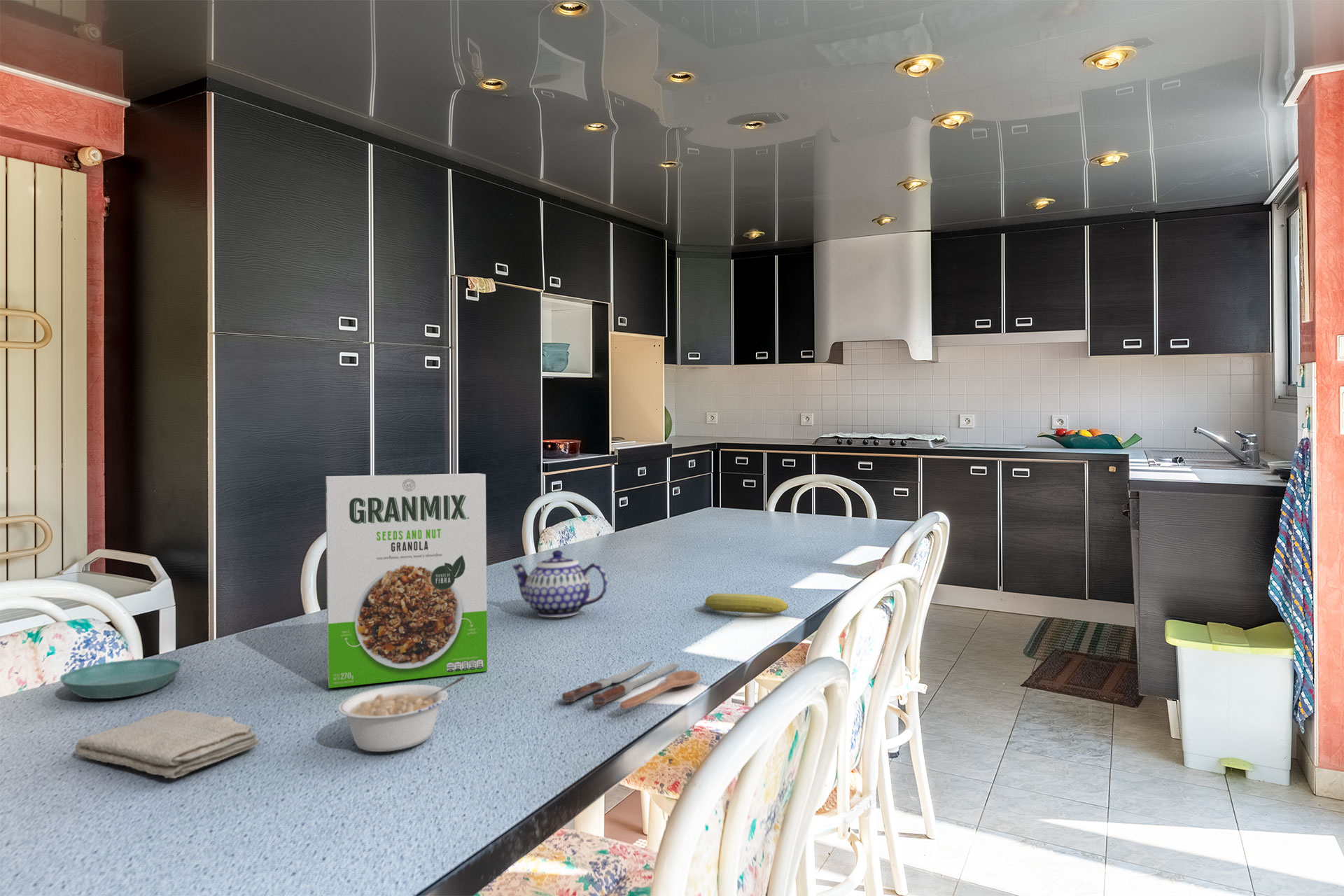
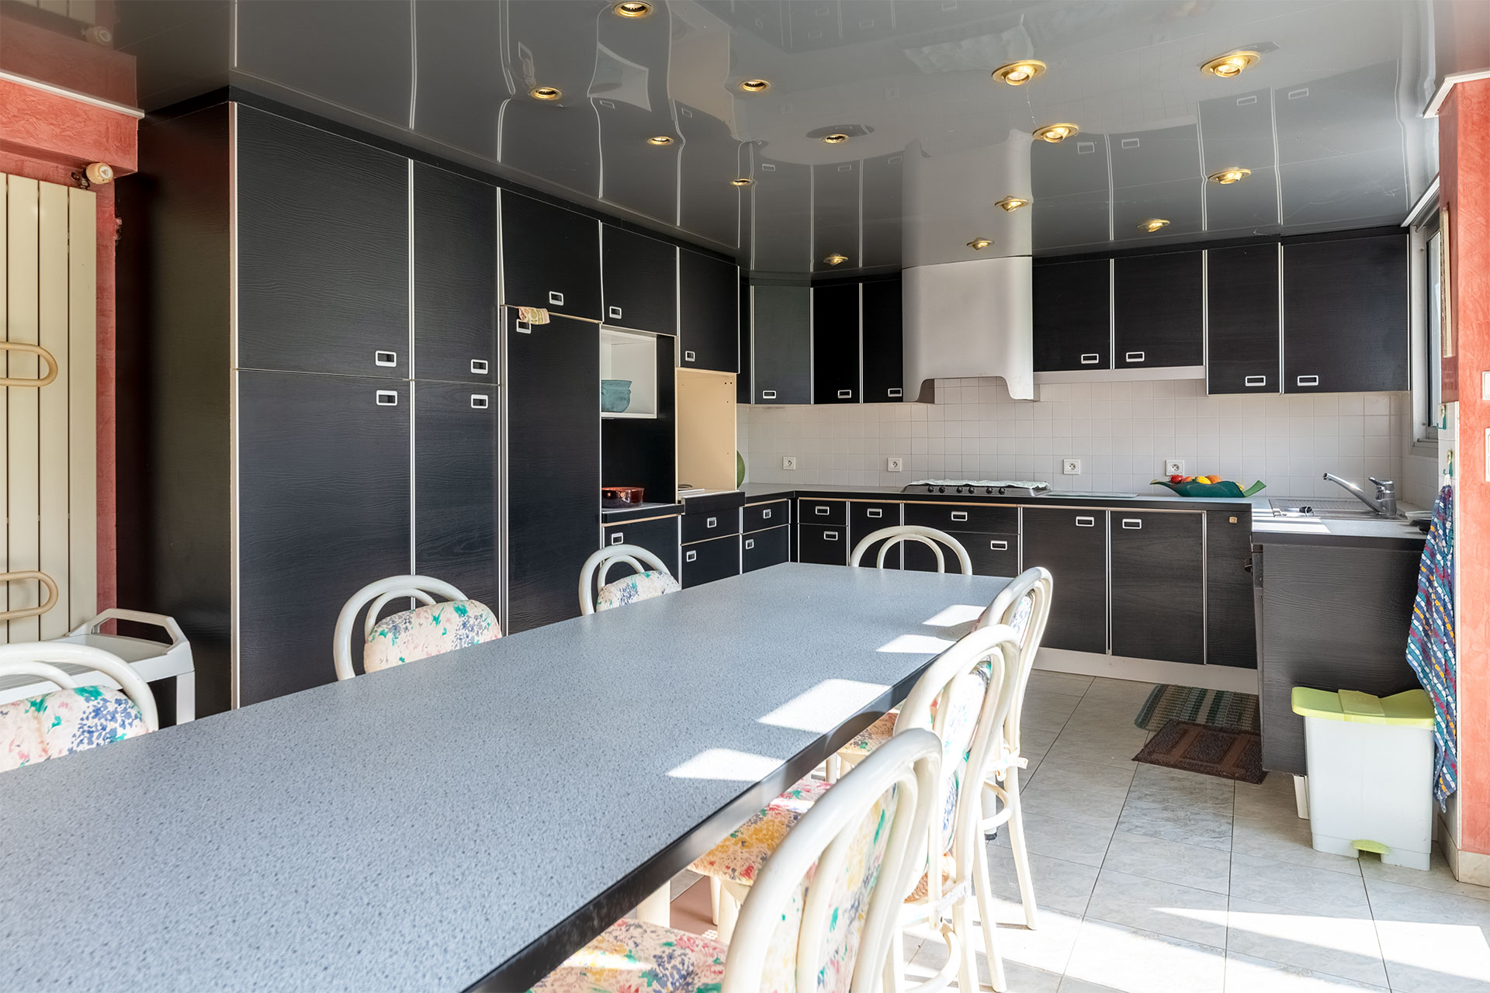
- legume (397, 713)
- teapot (559, 582)
- washcloth (169, 740)
- spoon (645, 681)
- saucer (122, 679)
- fruit (739, 601)
- cereal box (407, 575)
